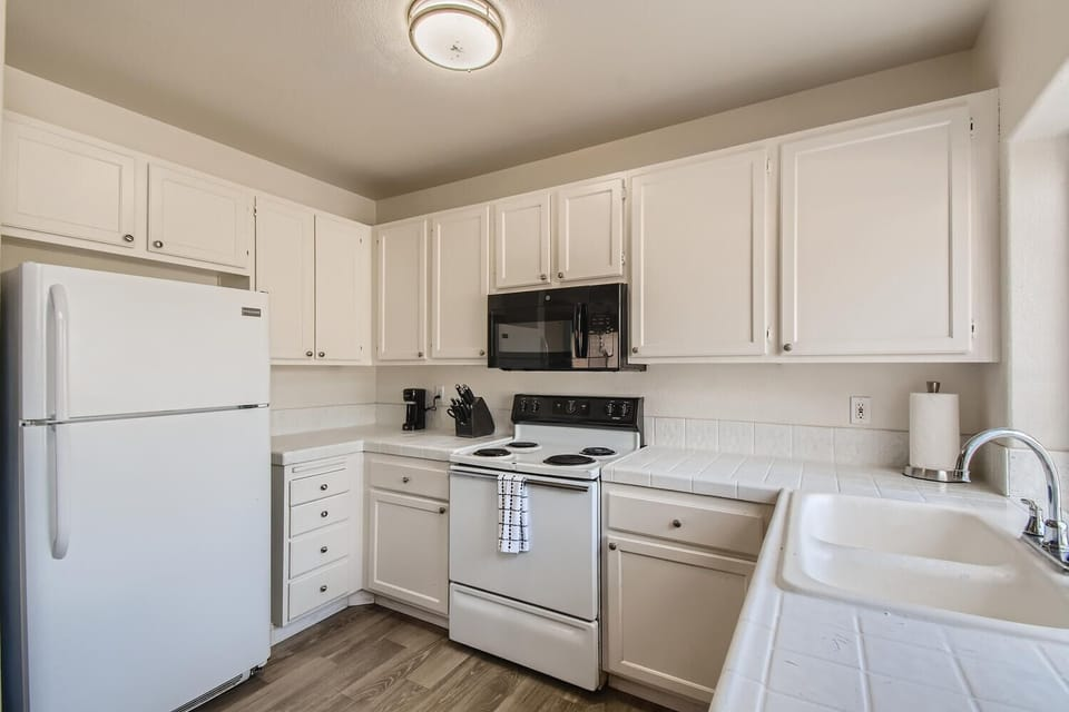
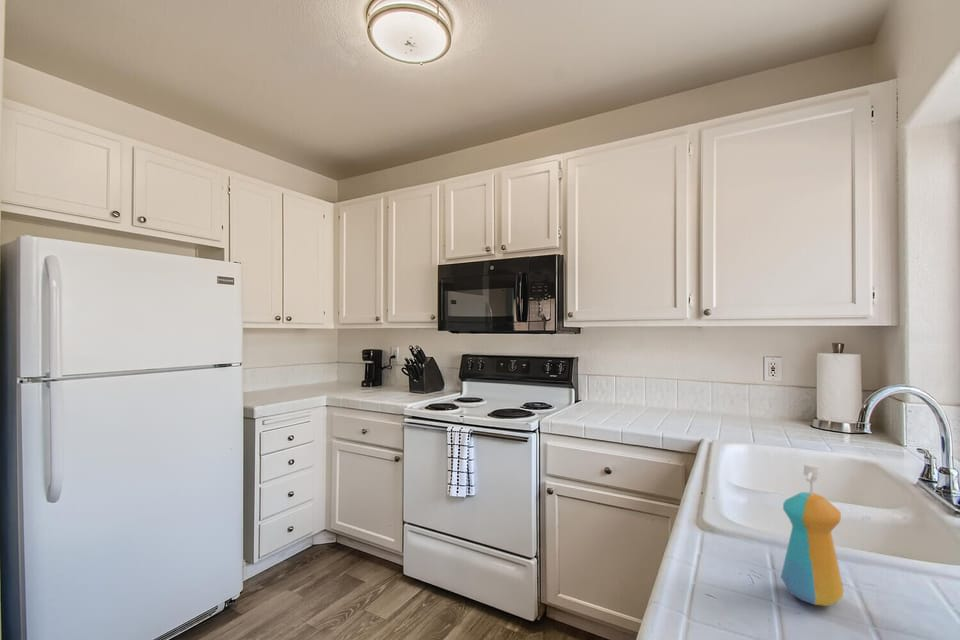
+ soap dispenser (811, 531)
